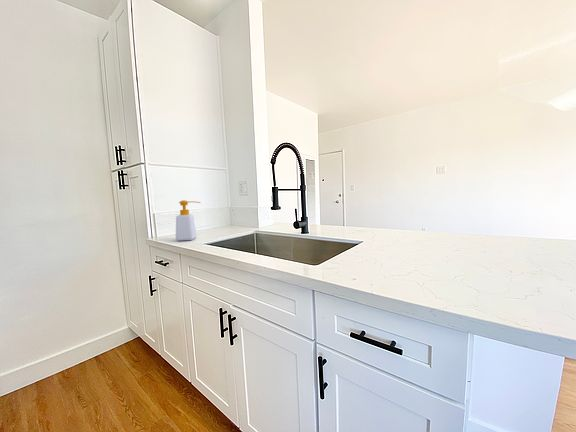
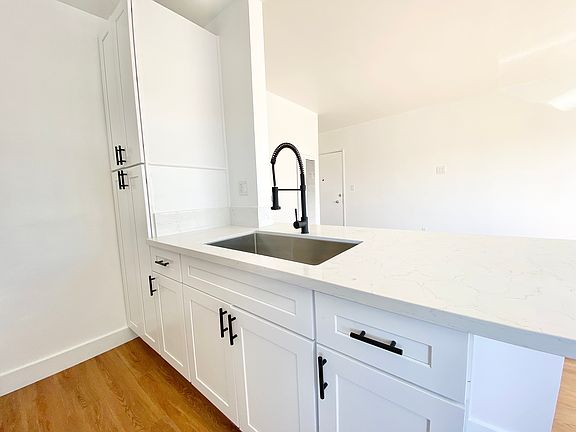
- soap bottle (189, 219)
